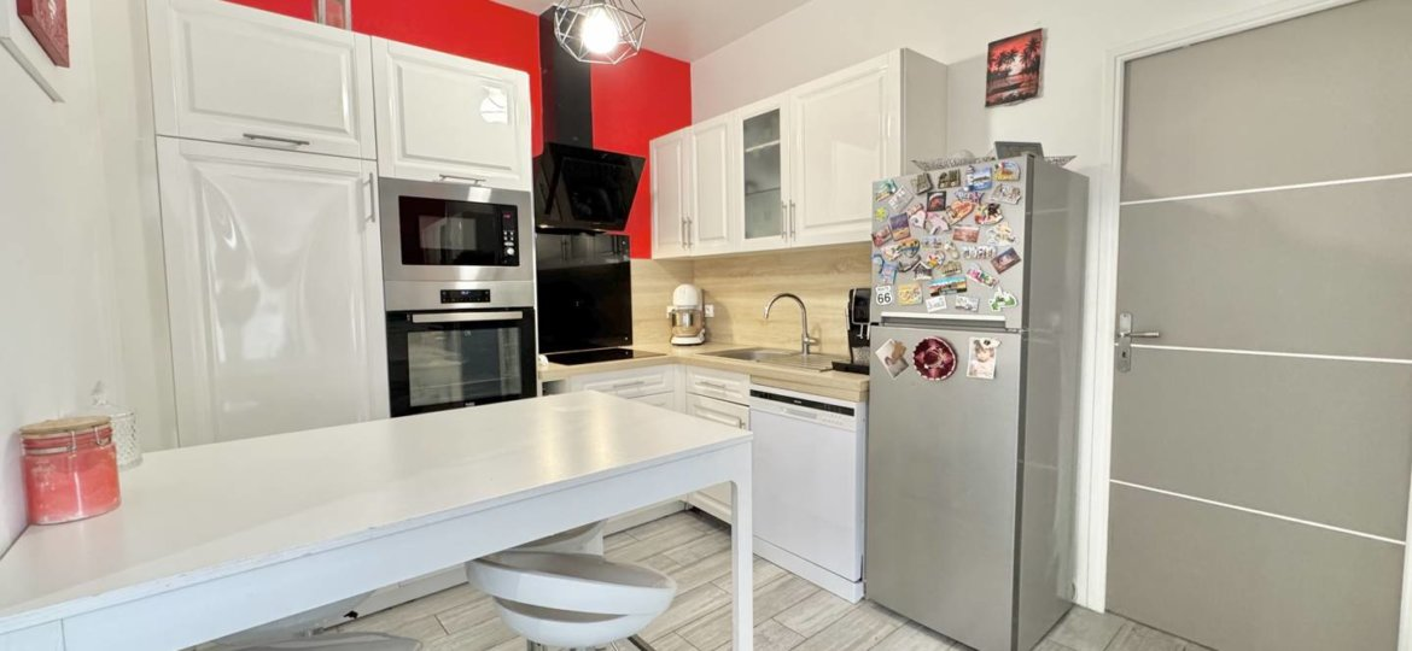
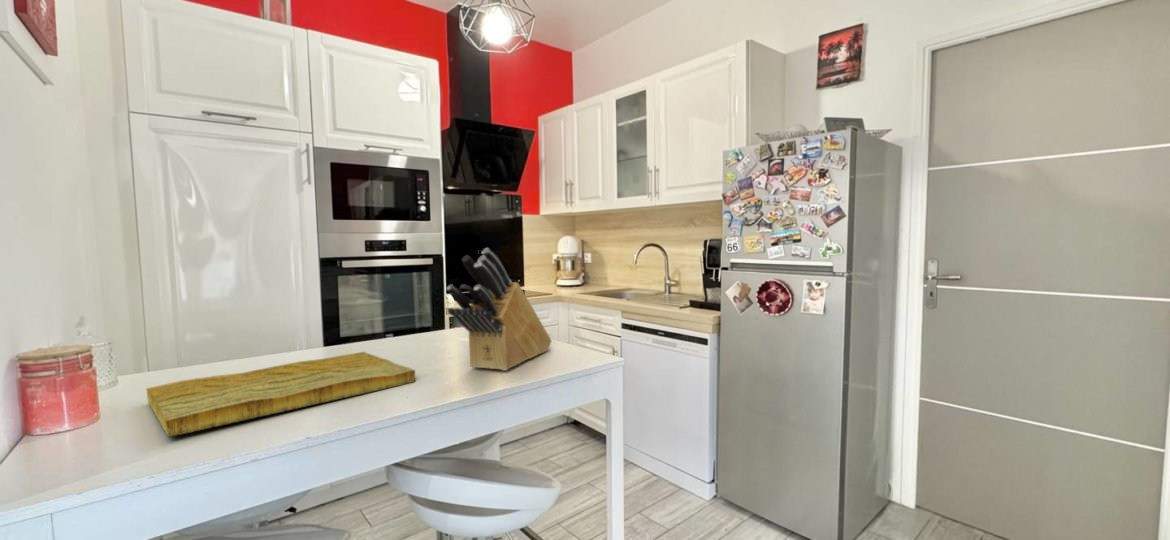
+ knife block (503, 305)
+ cutting board (289, 382)
